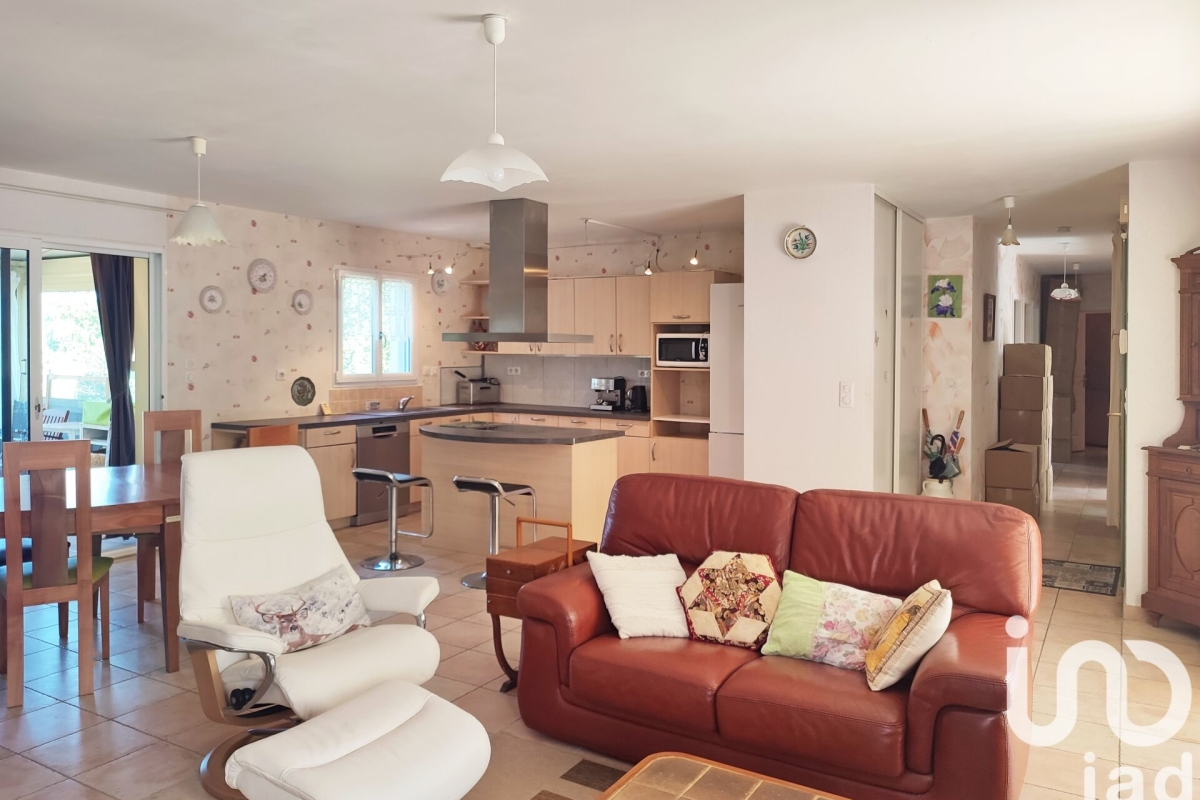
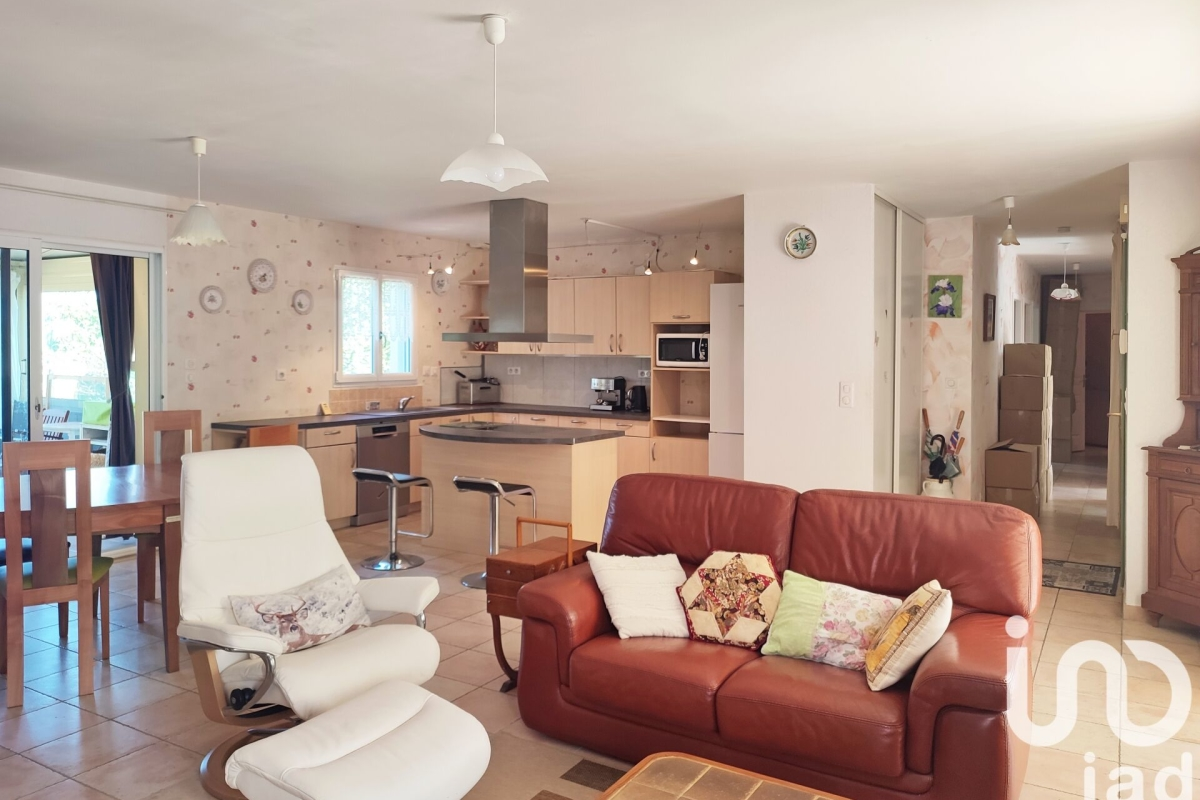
- decorative plate (302, 391)
